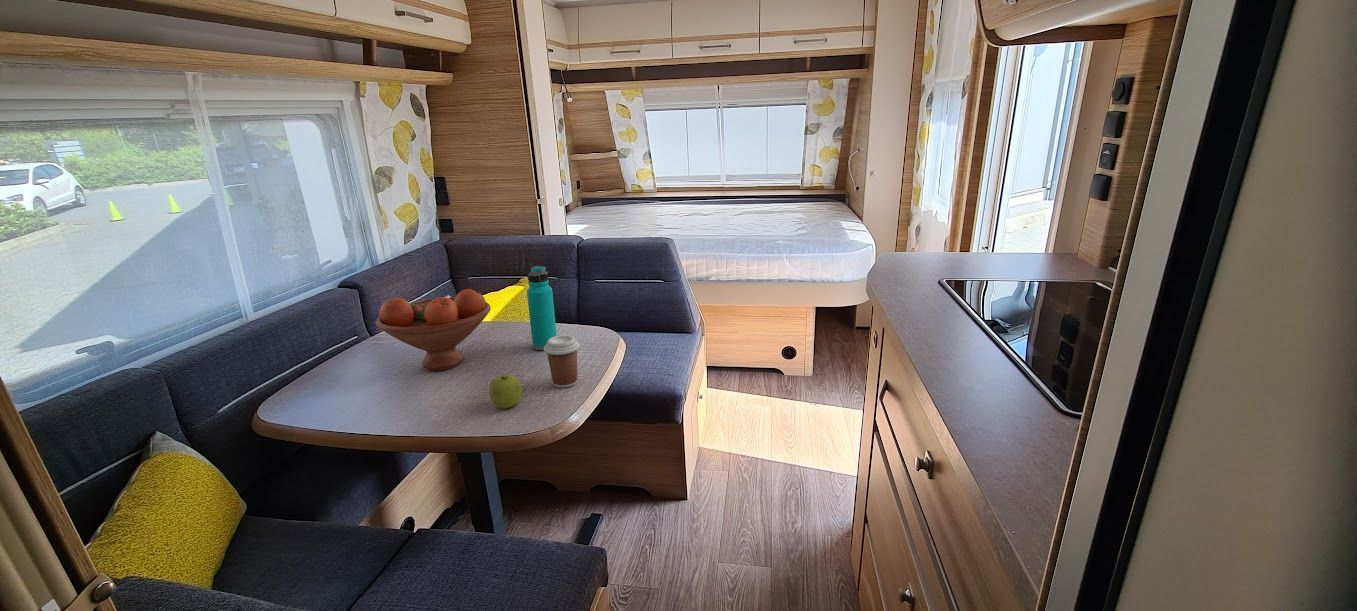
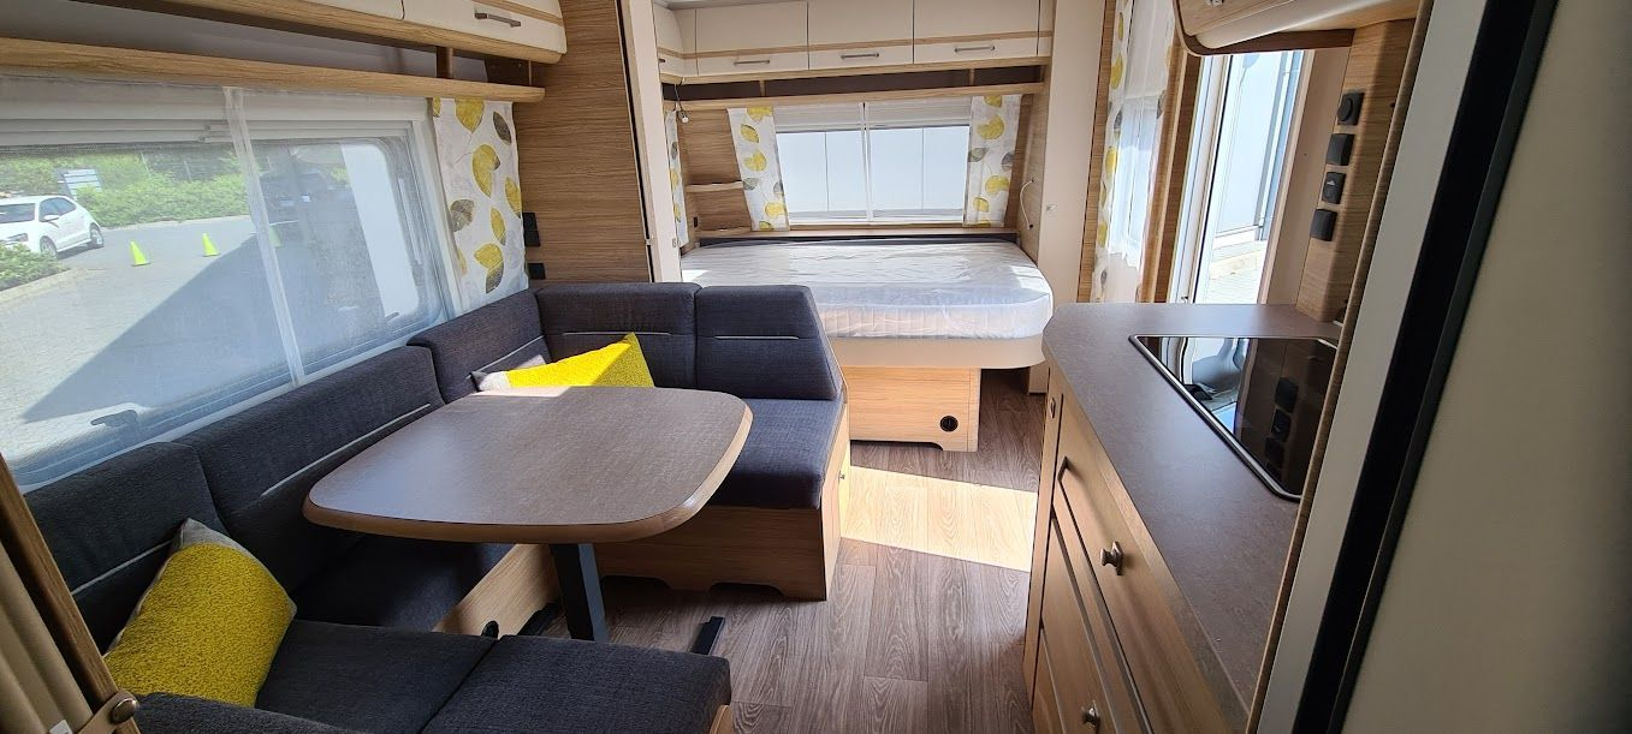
- fruit (505, 389)
- fruit bowl (437, 327)
- coffee cup (563, 361)
- water bottle (541, 307)
